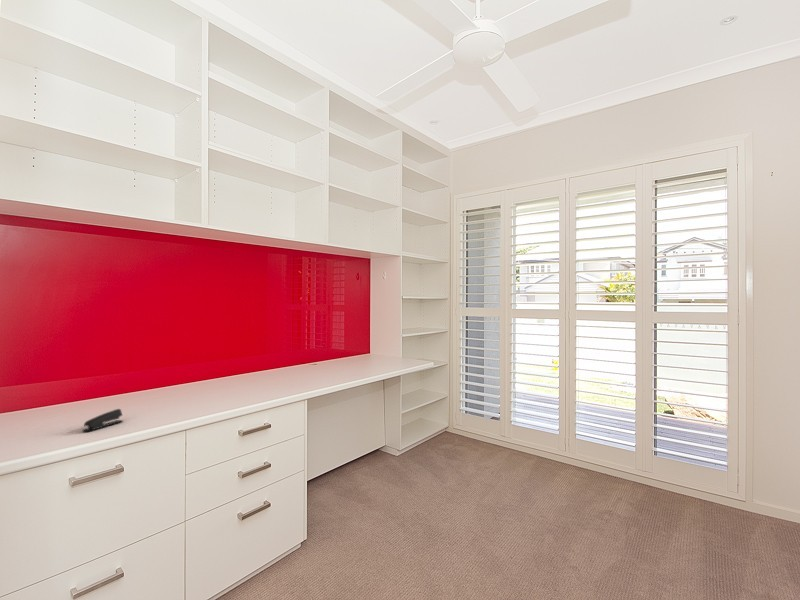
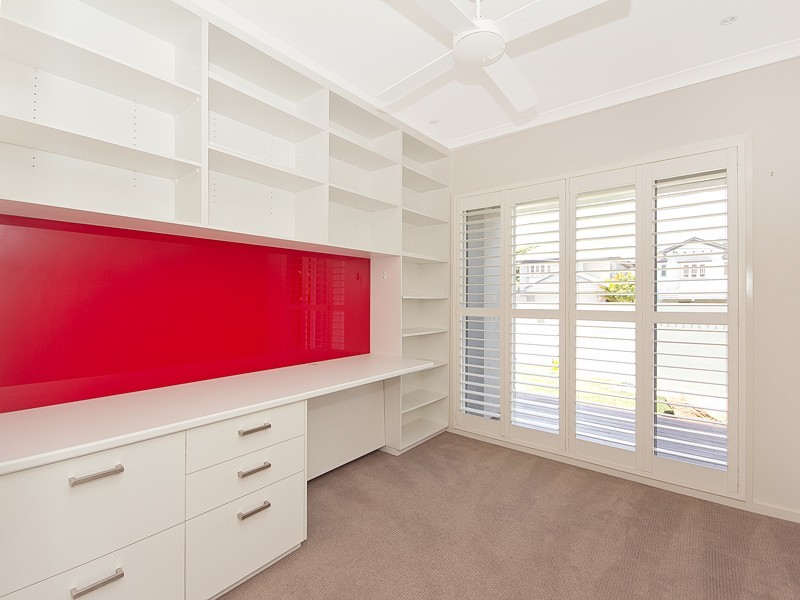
- stapler (103, 419)
